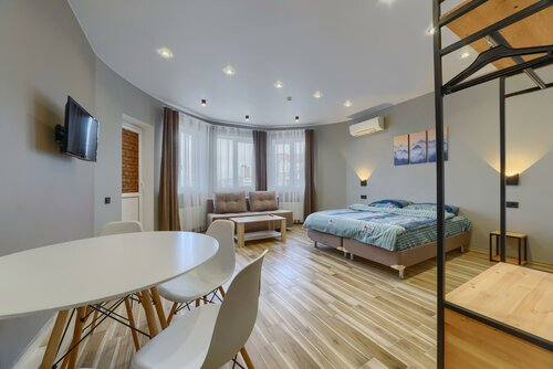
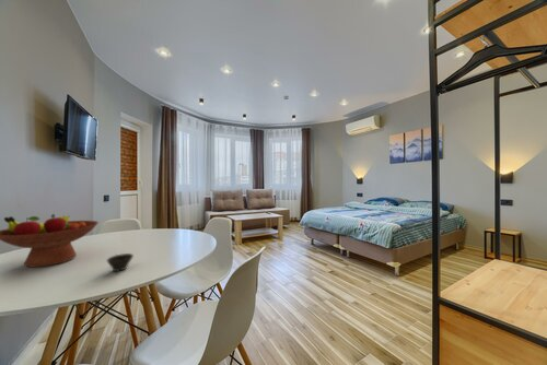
+ cup (121, 262)
+ fruit bowl (51, 237)
